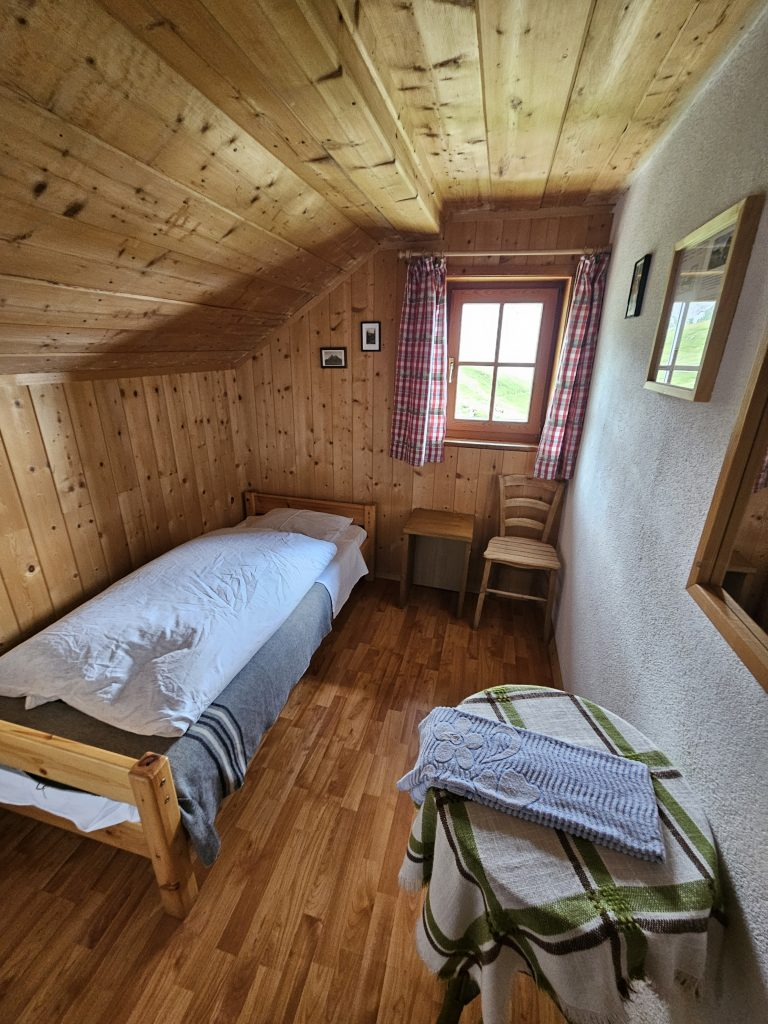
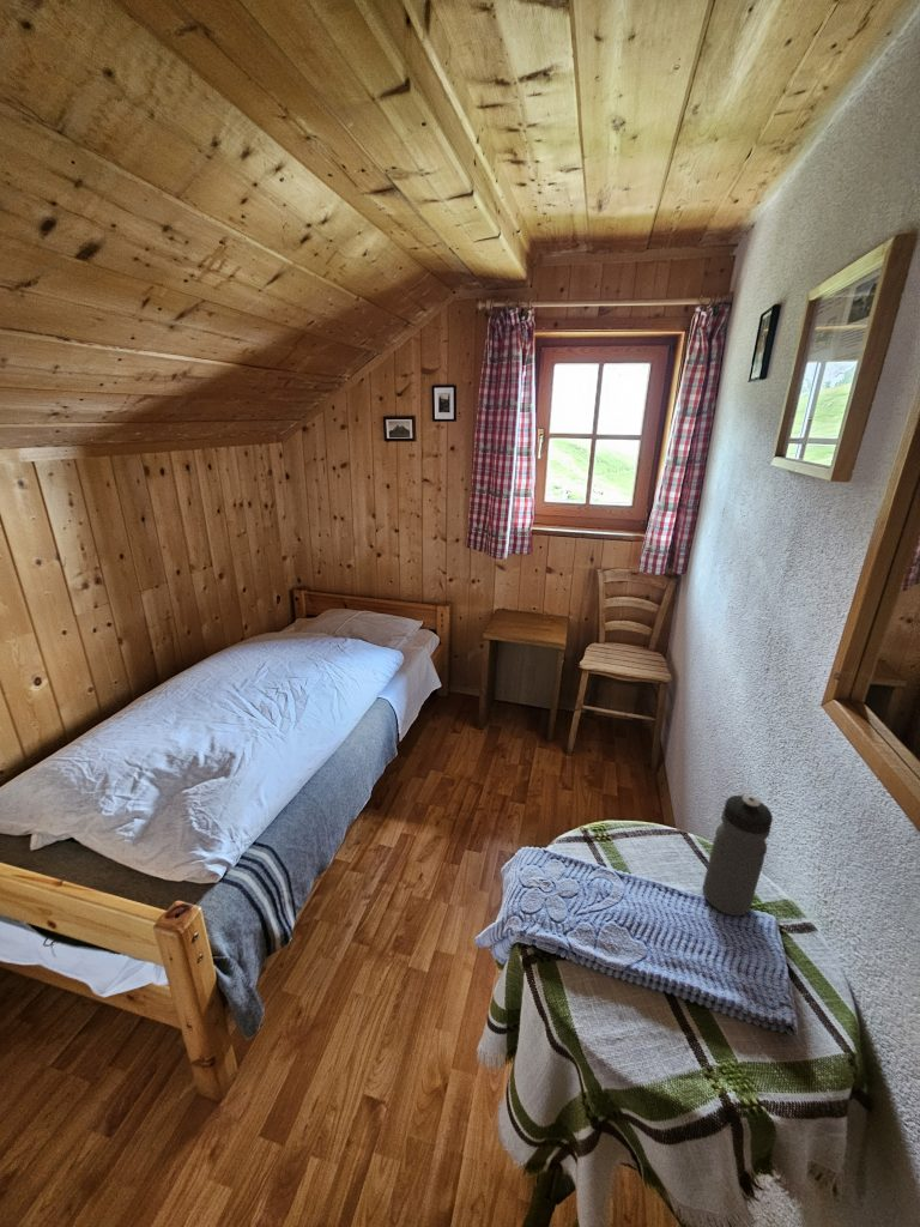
+ water bottle (738, 851)
